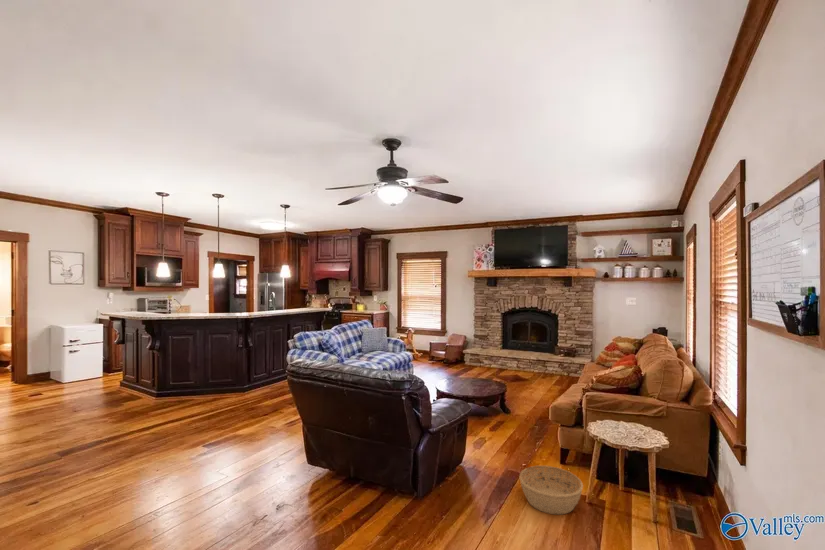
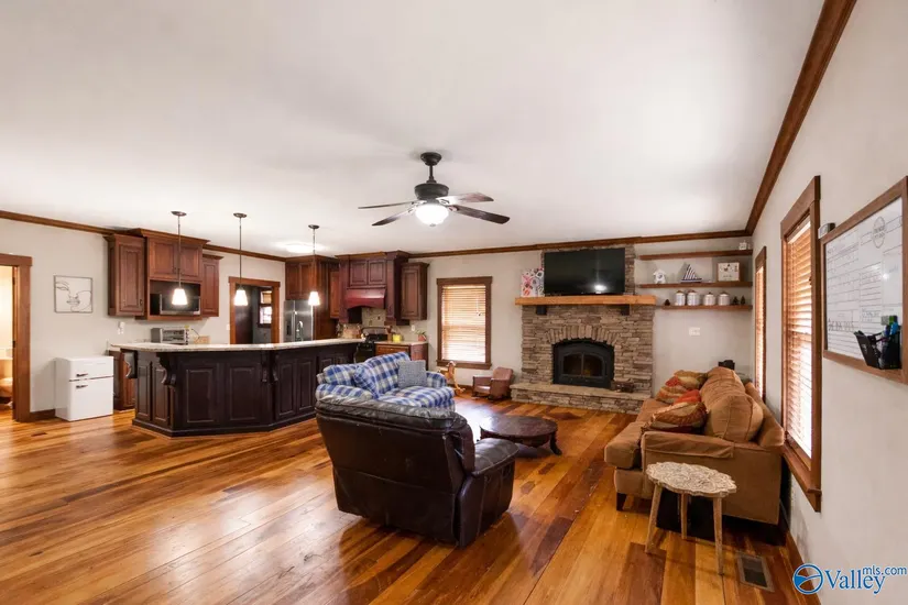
- basket (550, 490)
